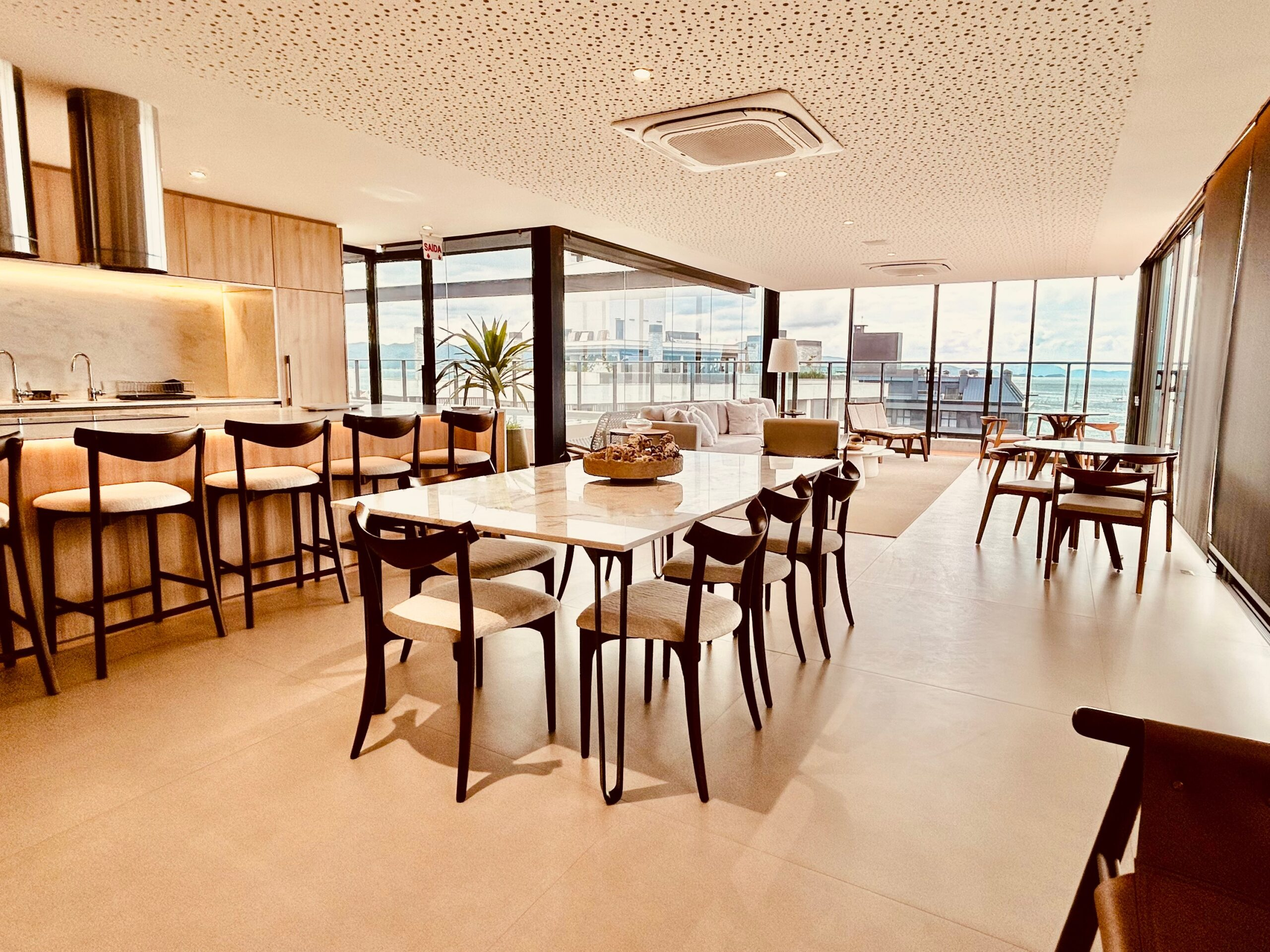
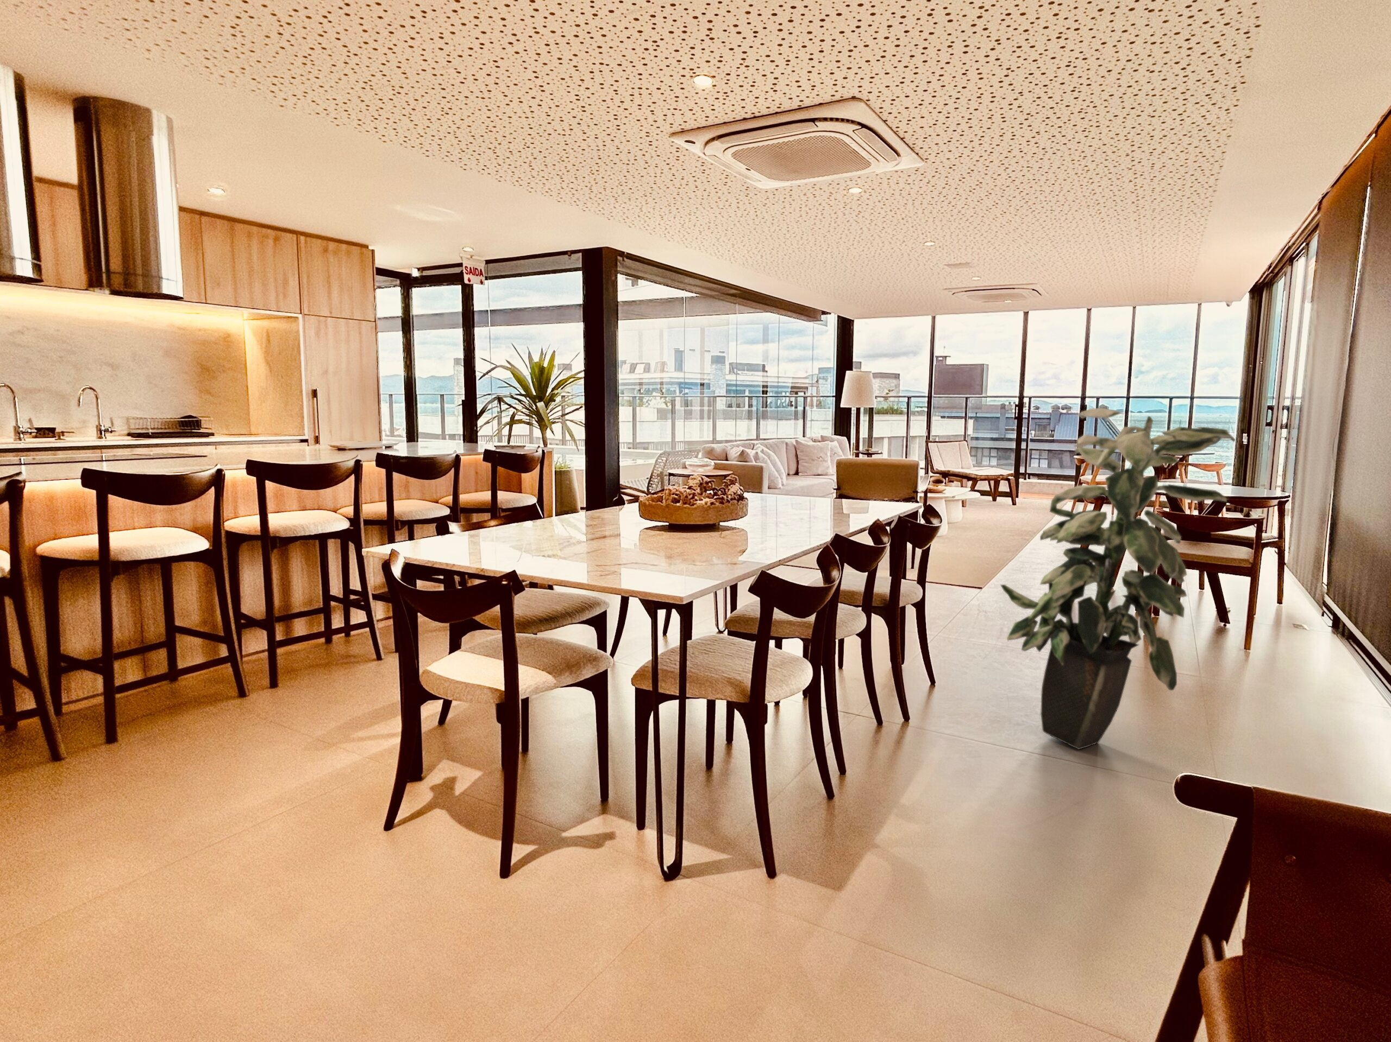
+ indoor plant (1106, 580)
